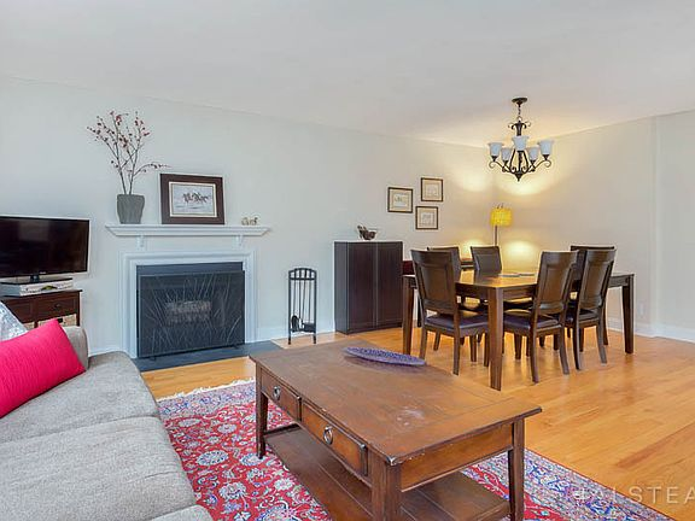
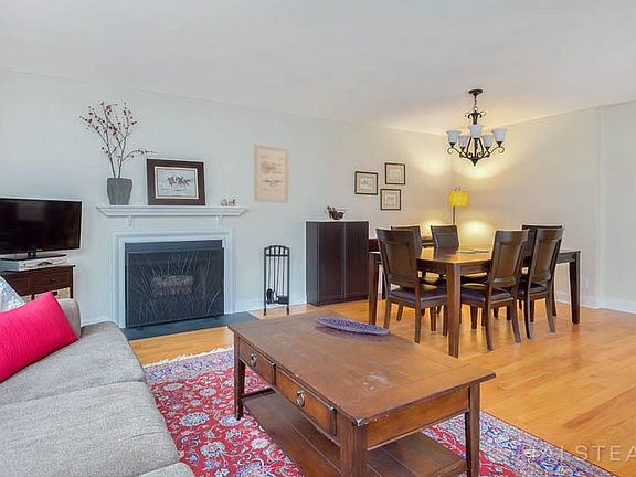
+ wall art (272, 174)
